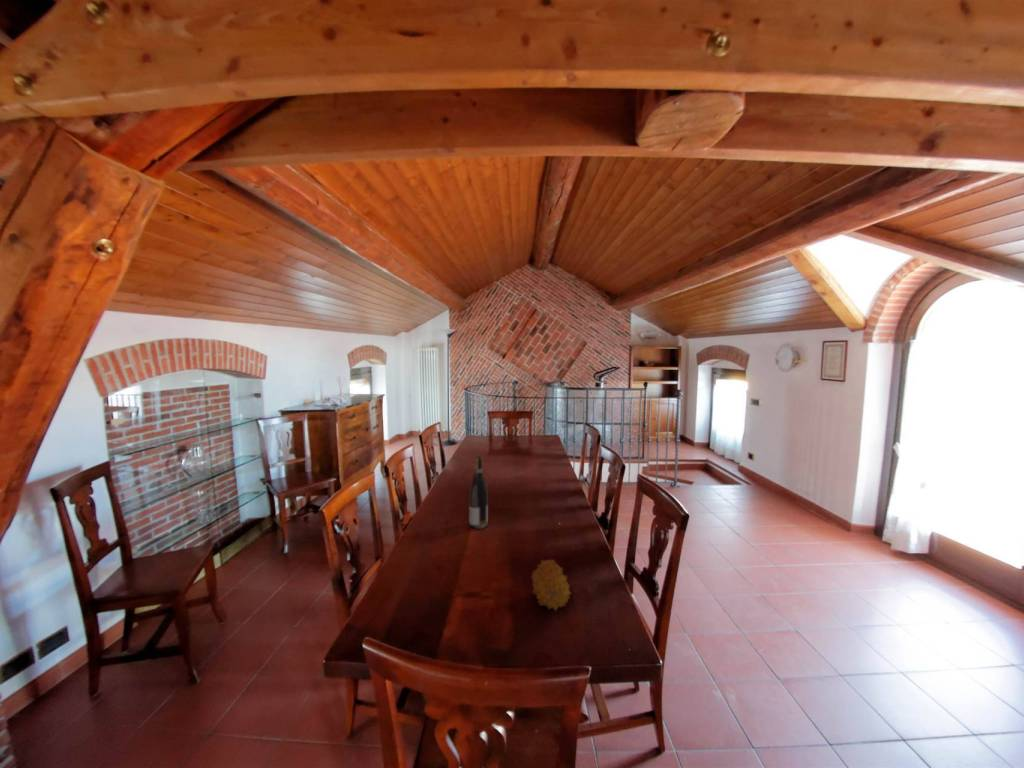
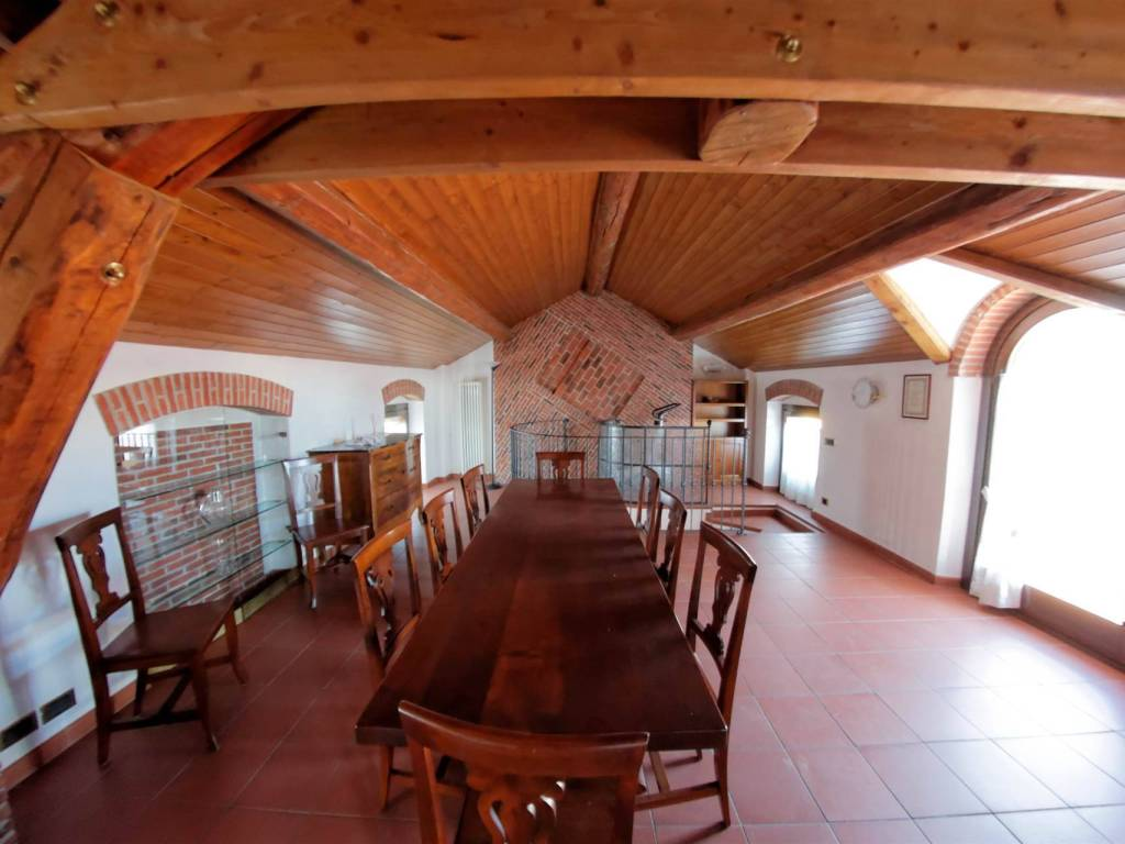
- wine bottle (478, 490)
- fruit (550, 583)
